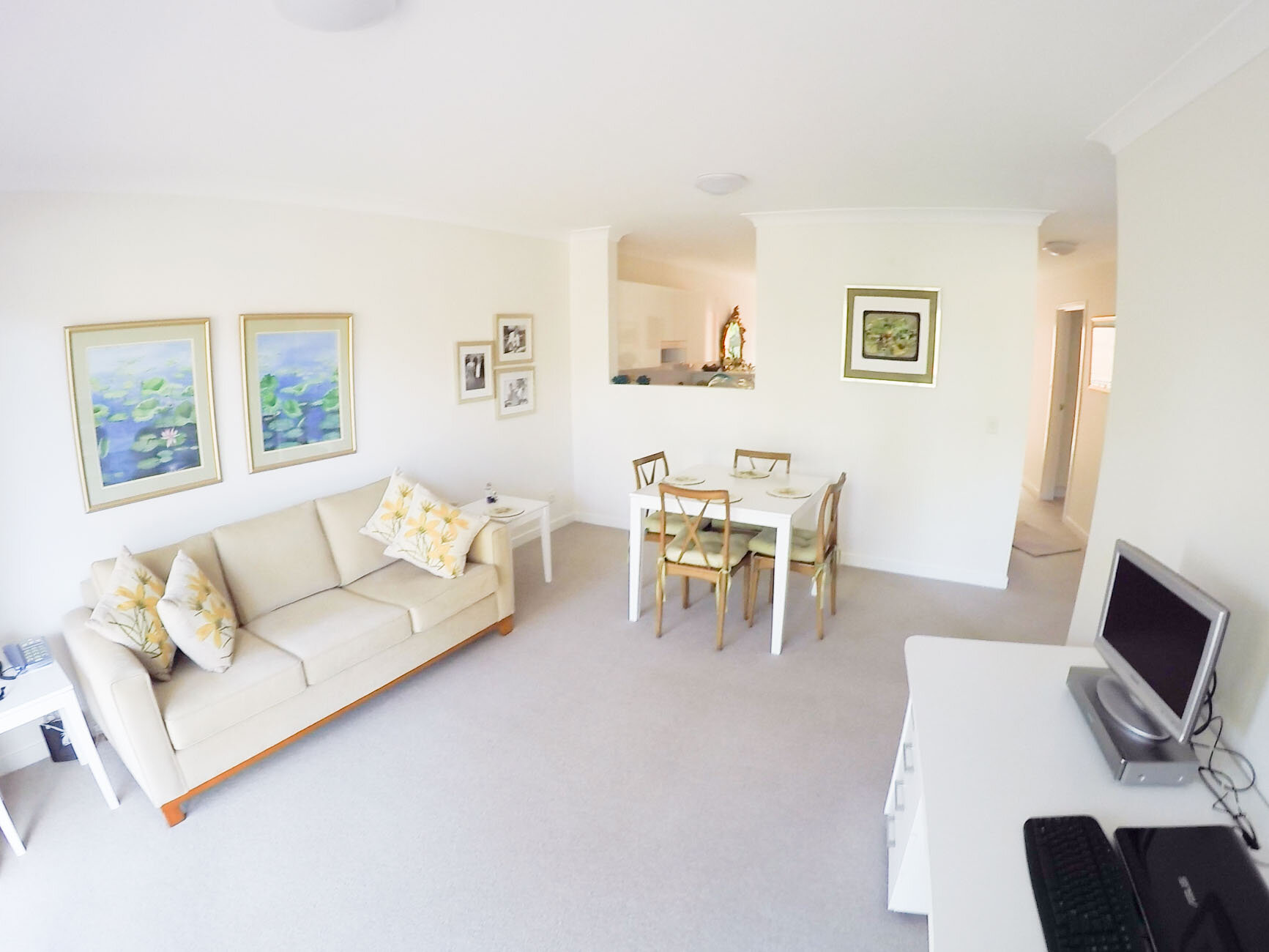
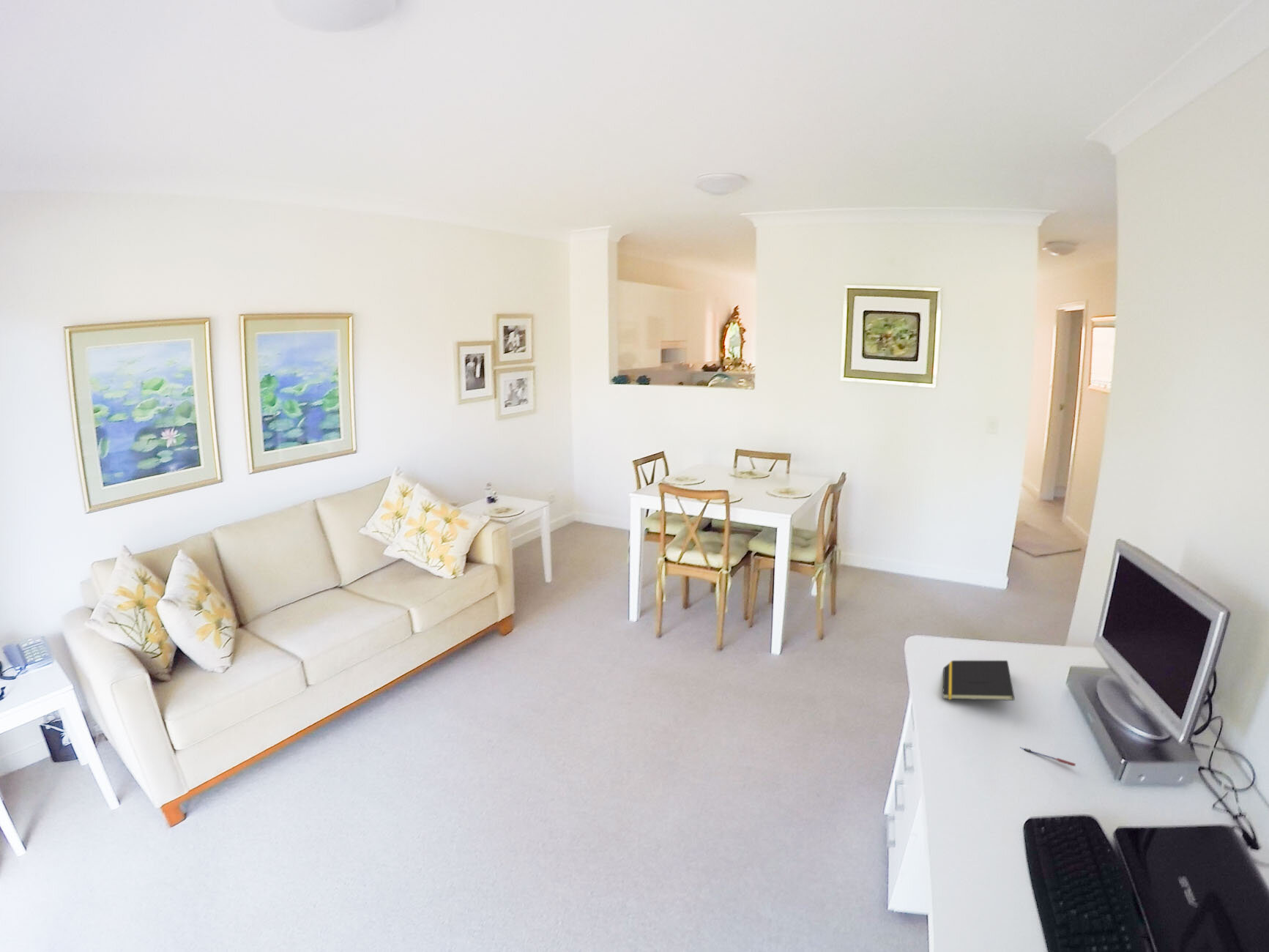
+ notepad (976, 679)
+ pen (1040, 754)
